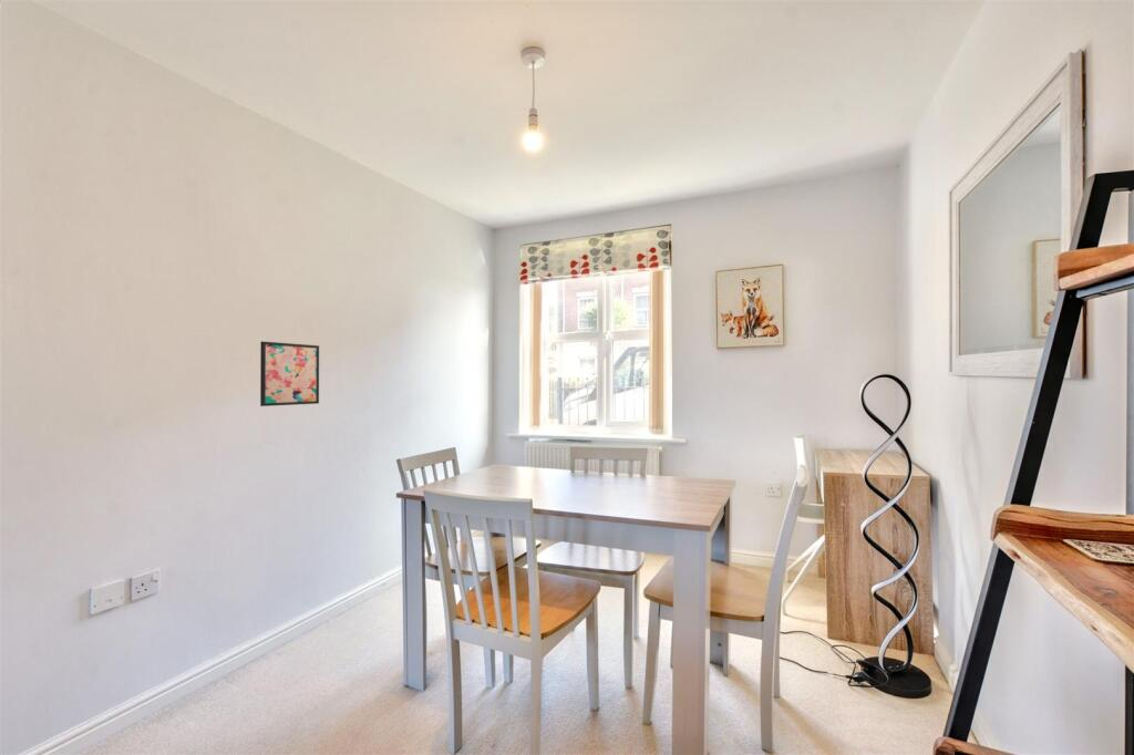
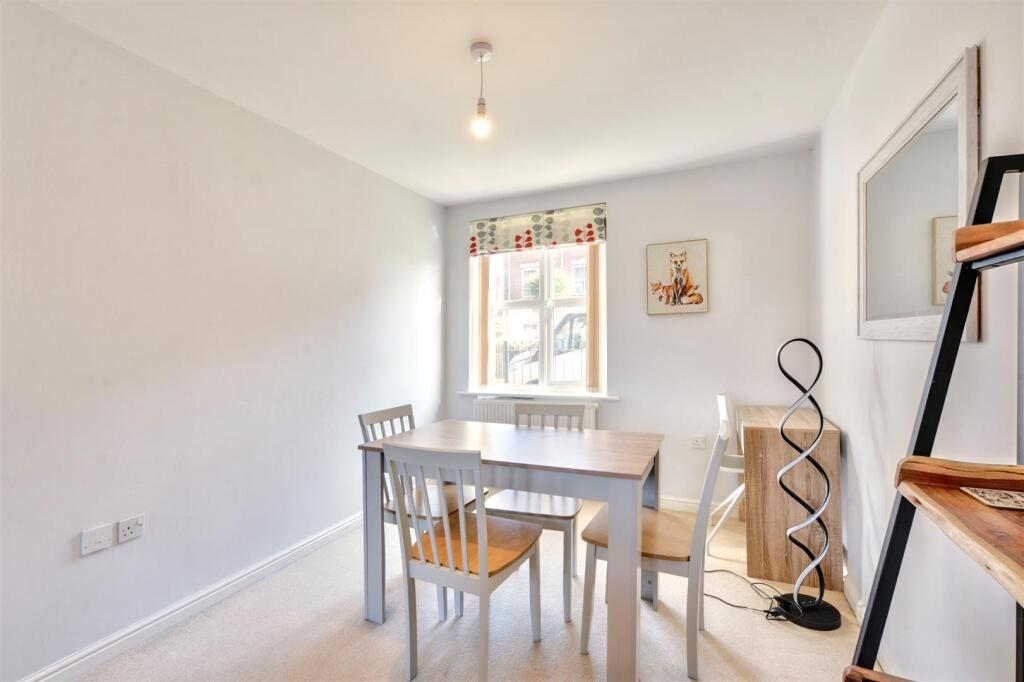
- wall art (291, 374)
